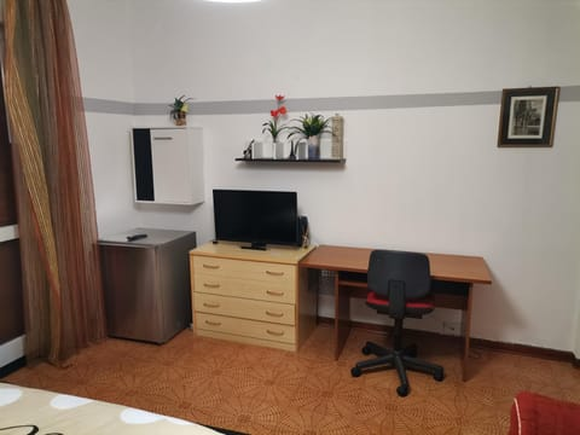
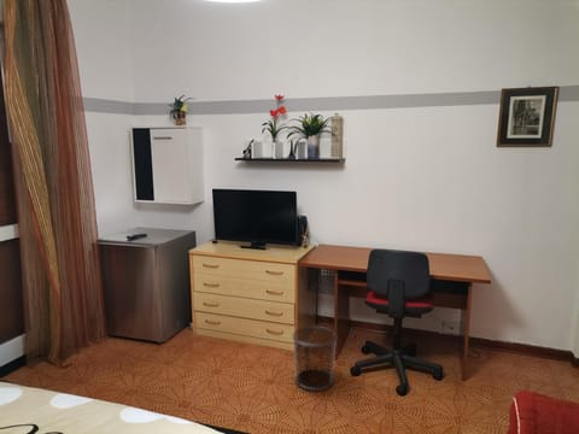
+ waste bin (312, 357)
